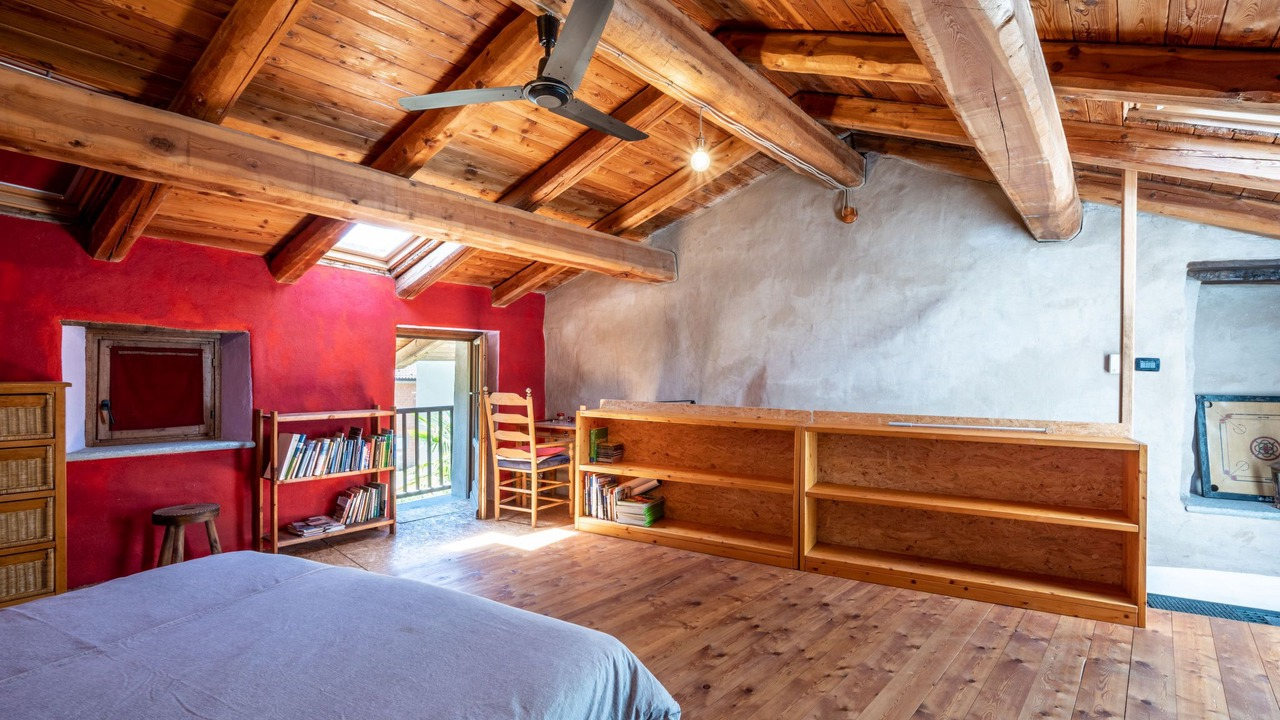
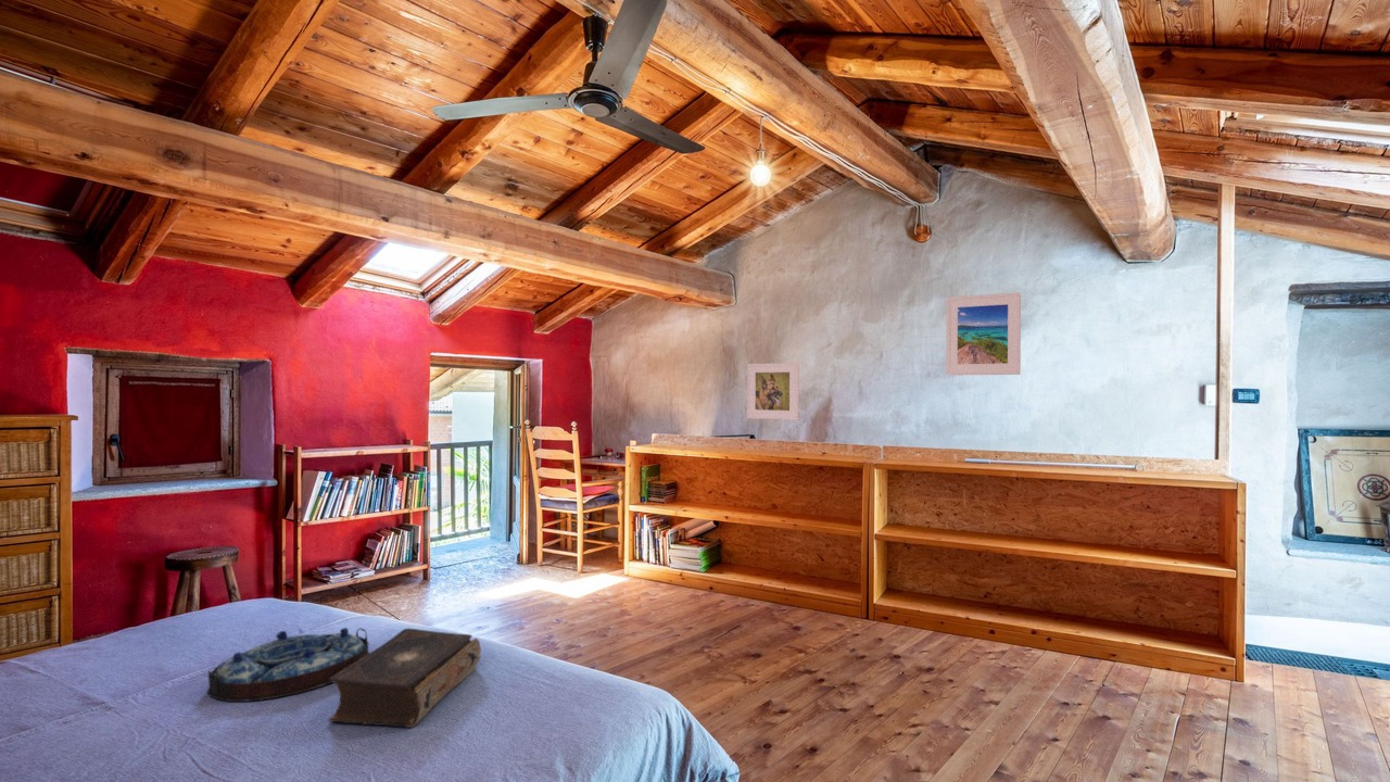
+ book (409, 673)
+ serving tray (293, 655)
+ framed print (982, 335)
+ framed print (772, 391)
